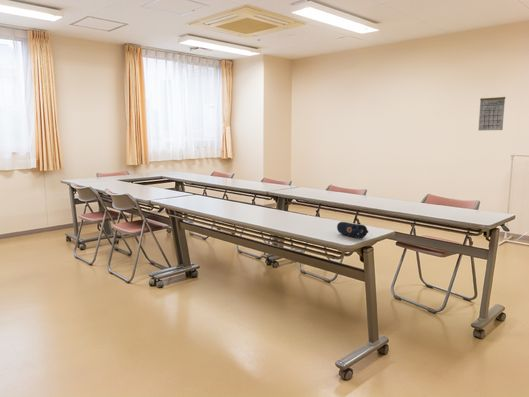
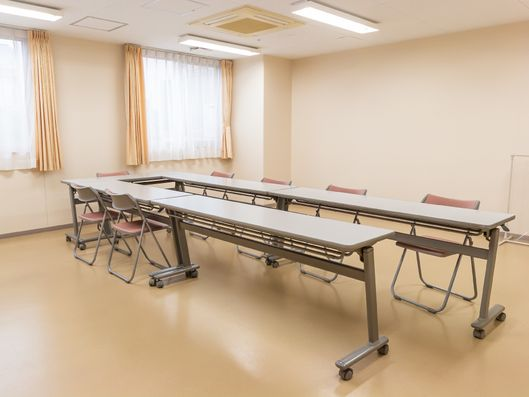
- pencil case (351, 229)
- calendar (491, 110)
